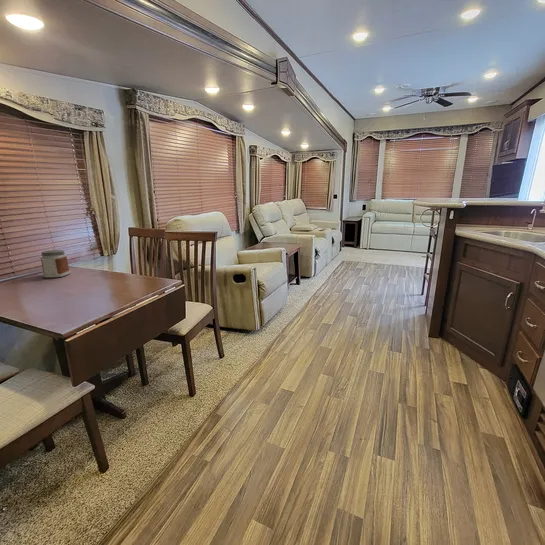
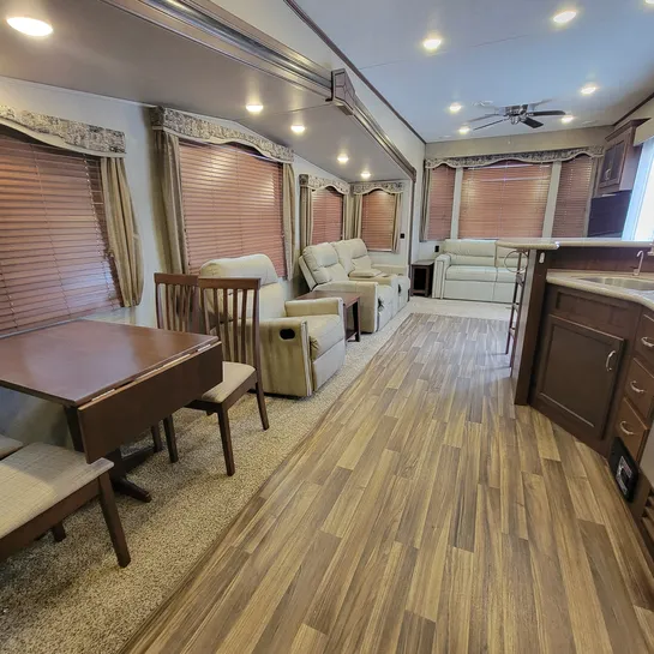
- jar (55, 263)
